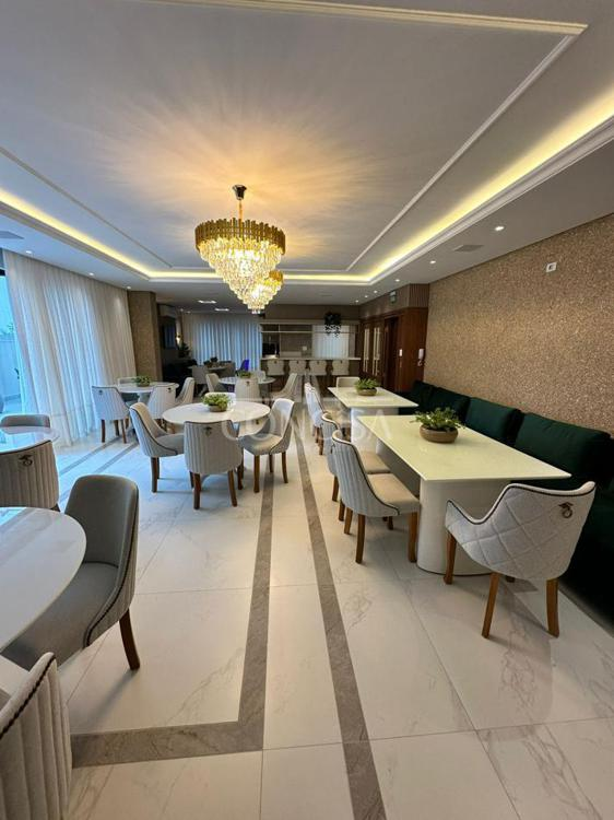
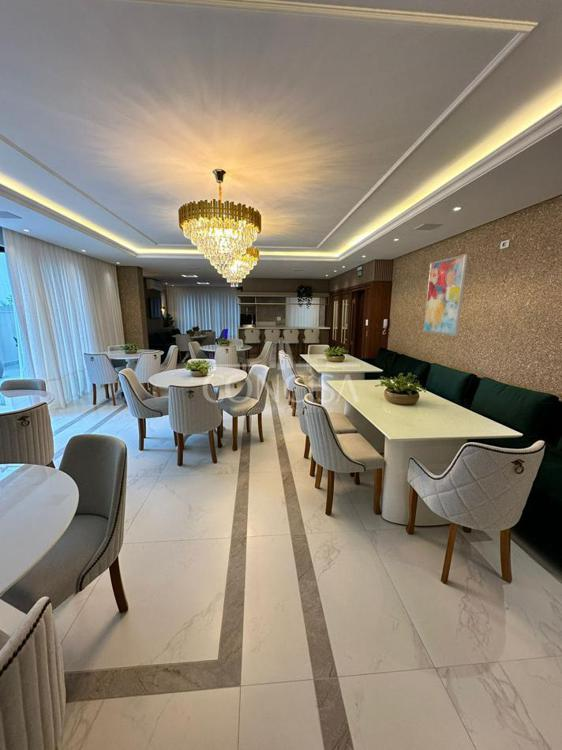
+ wall art (442, 297)
